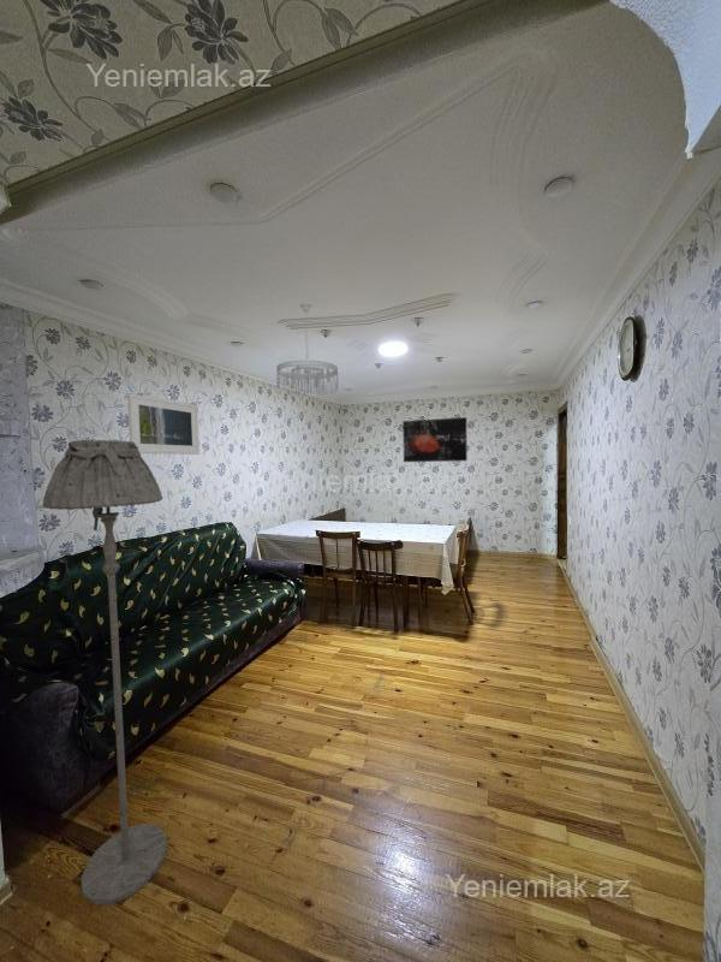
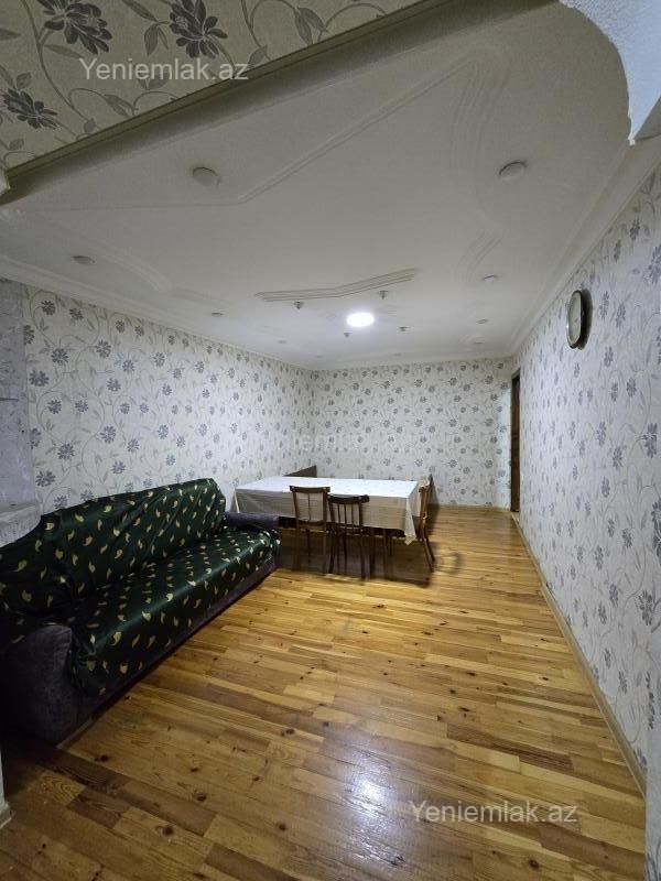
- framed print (167, 427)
- wall art (434, 440)
- chandelier (306, 345)
- floor lamp (114, 657)
